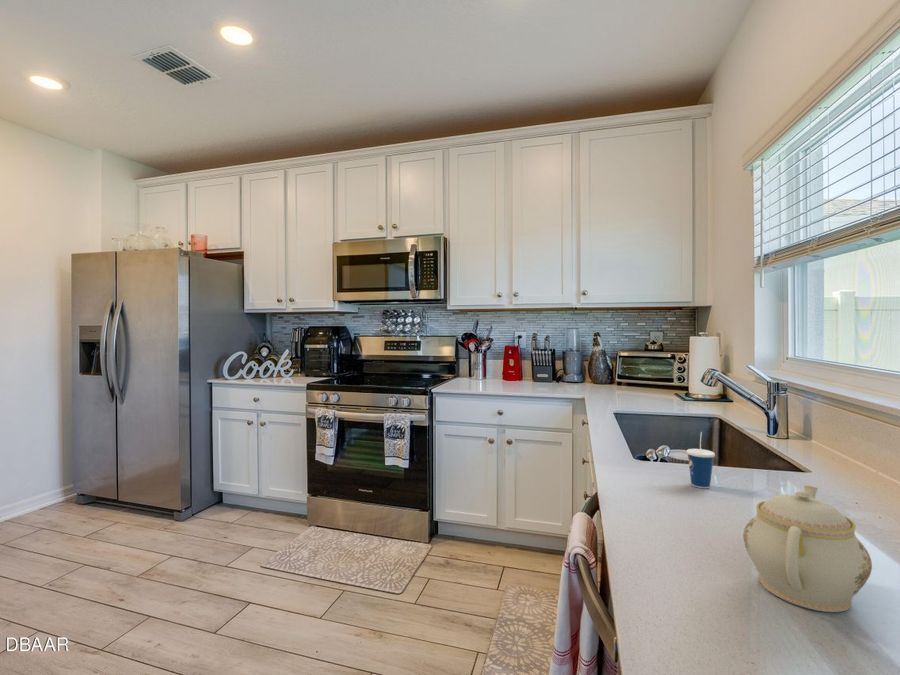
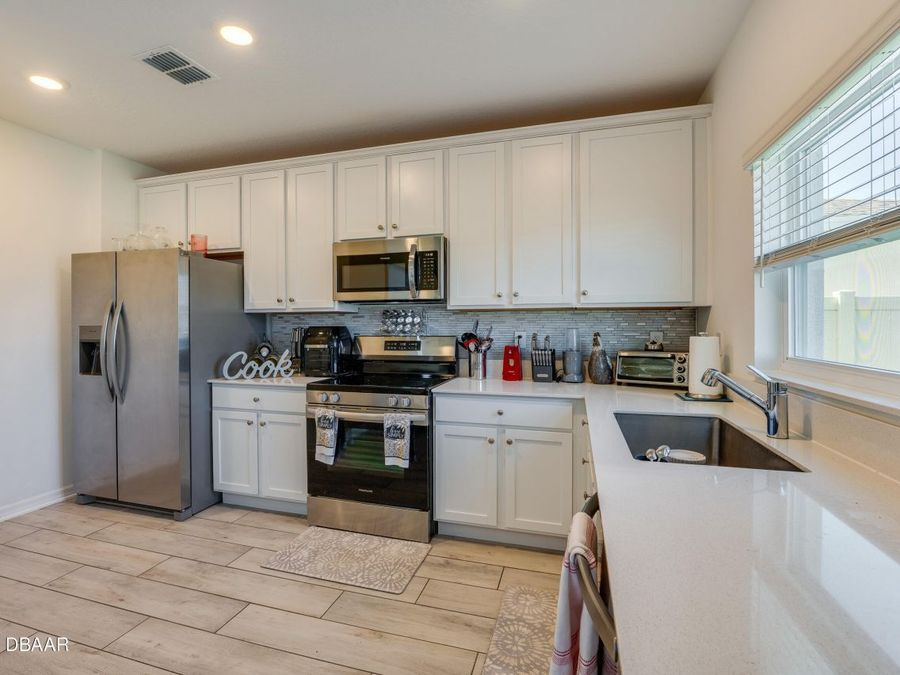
- teapot (802, 542)
- cup (700, 459)
